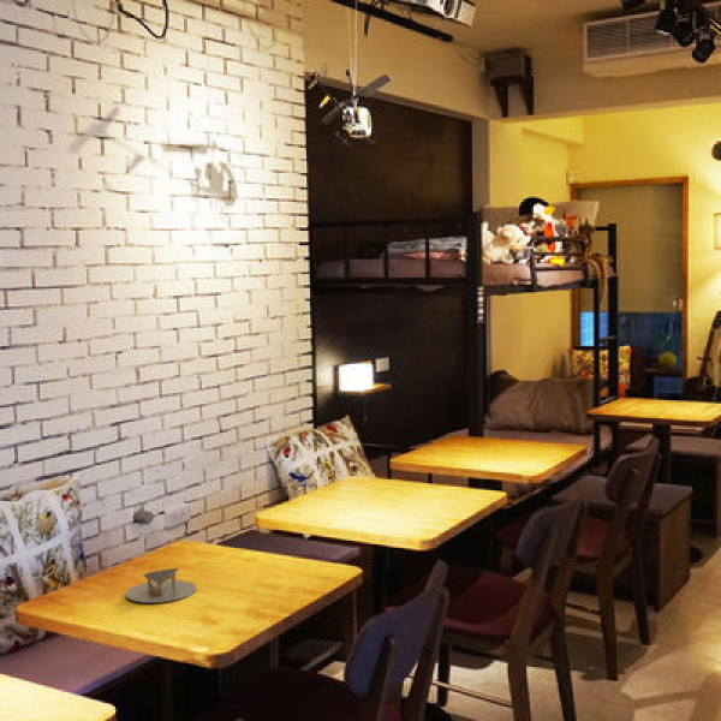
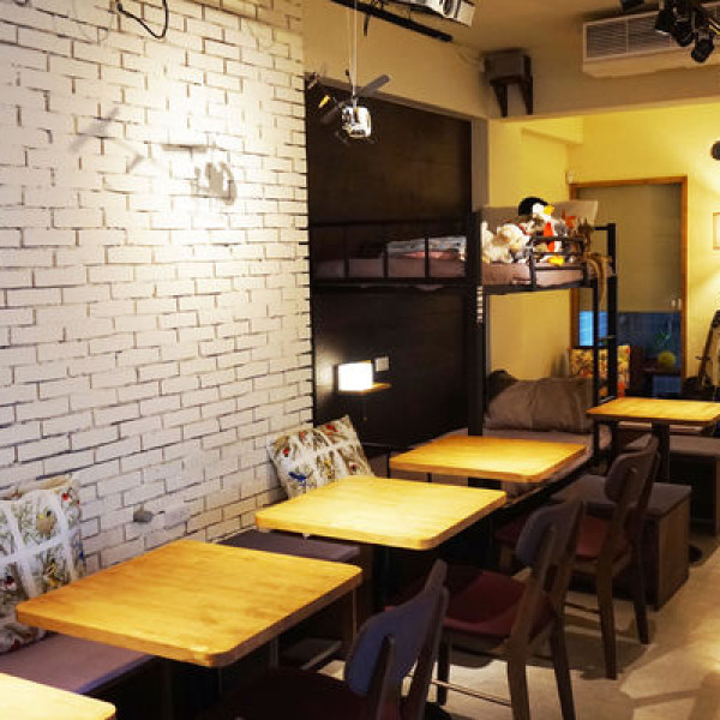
- napkin holder (161, 583)
